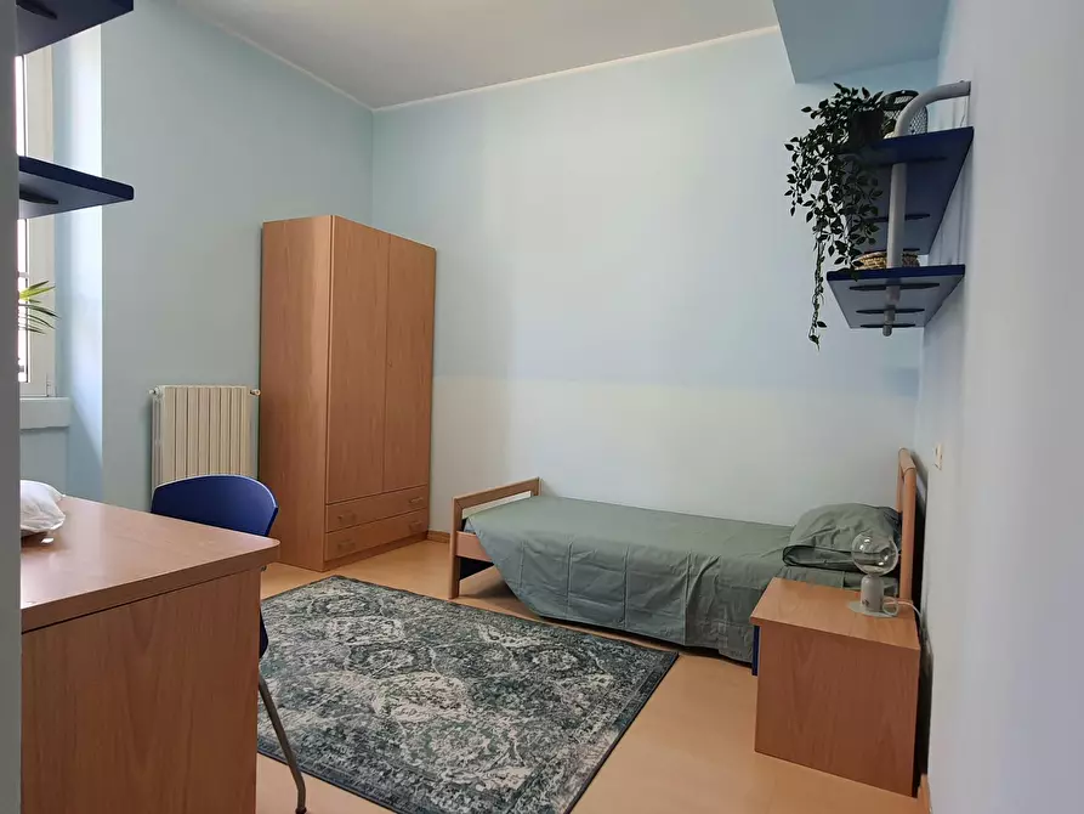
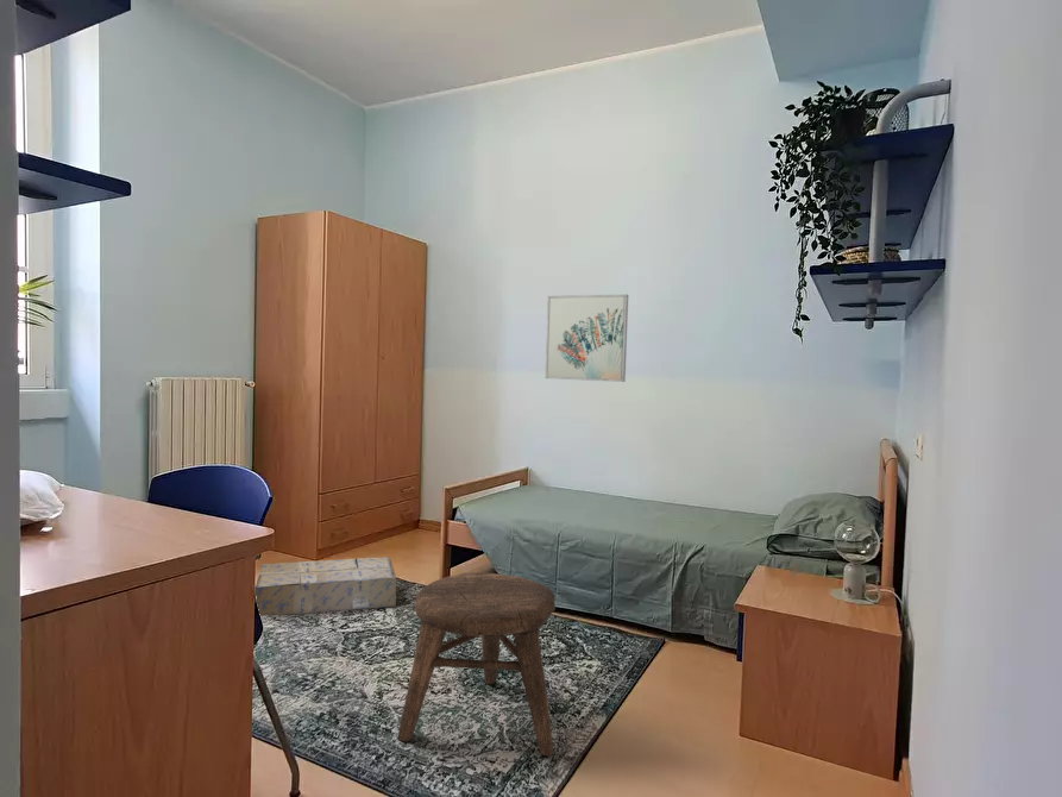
+ wall art (585, 338)
+ stool (476, 660)
+ cardboard box (327, 583)
